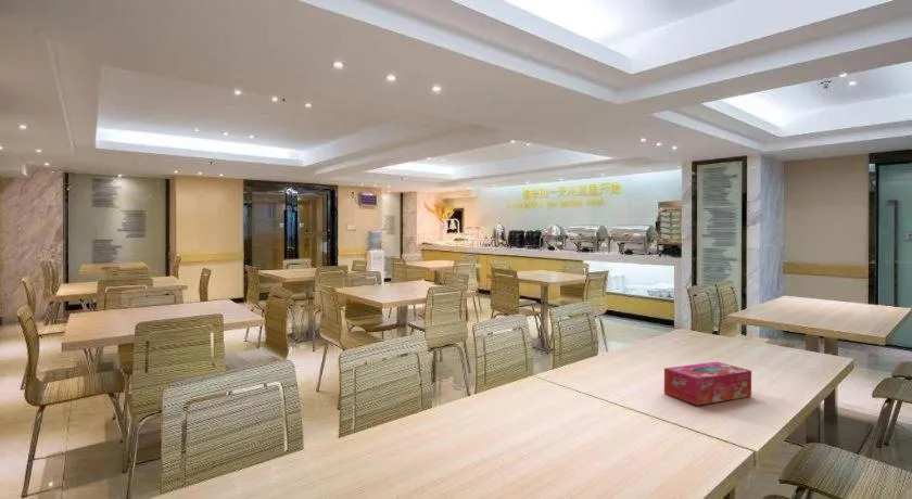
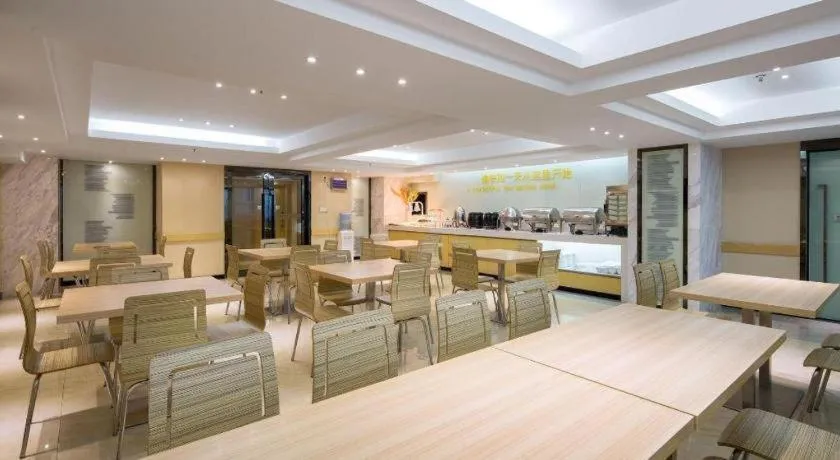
- tissue box (707, 382)
